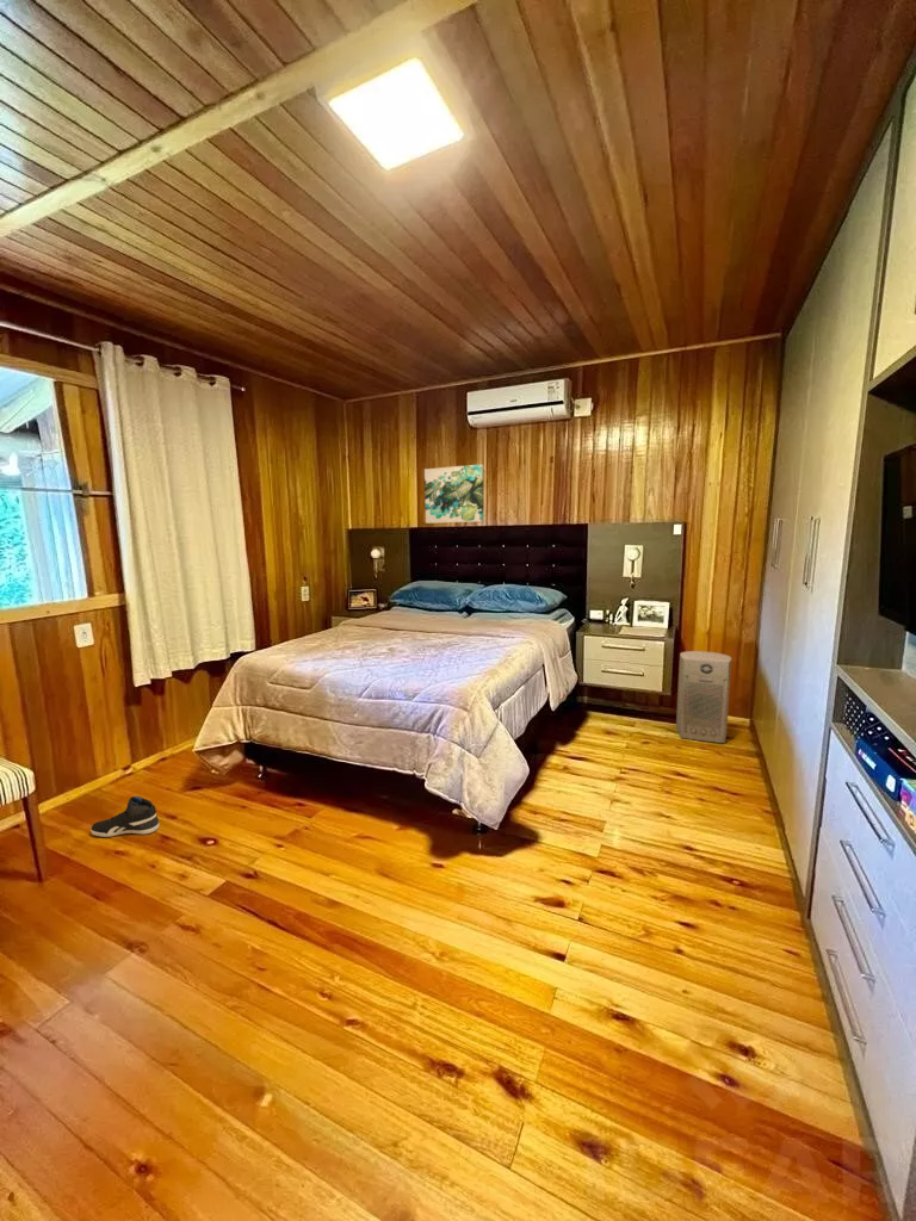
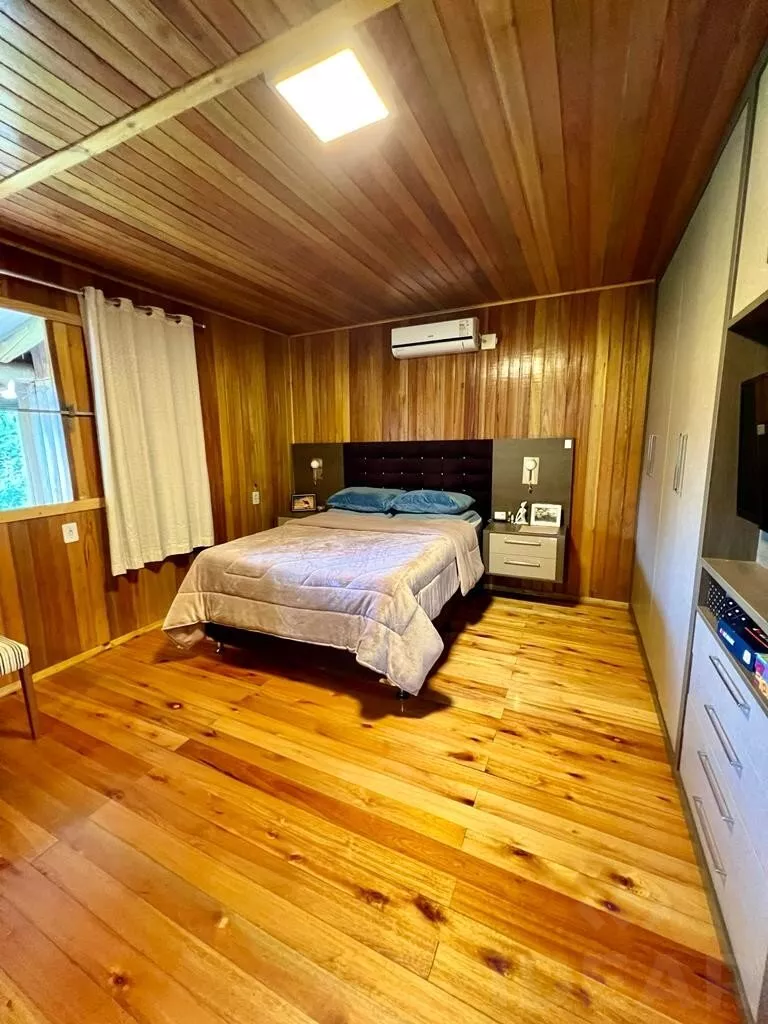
- fan (703, 693)
- sneaker (124, 813)
- wall art (453, 495)
